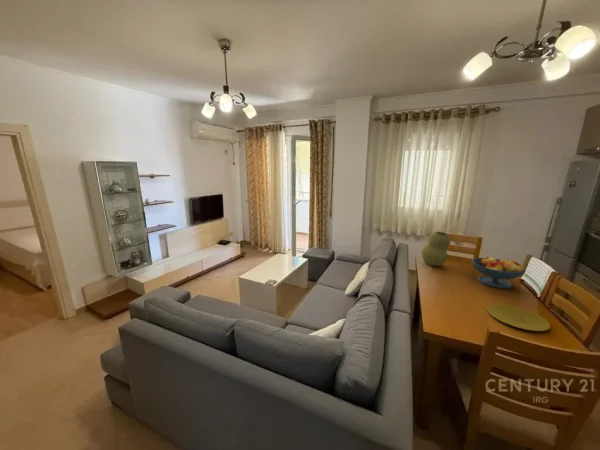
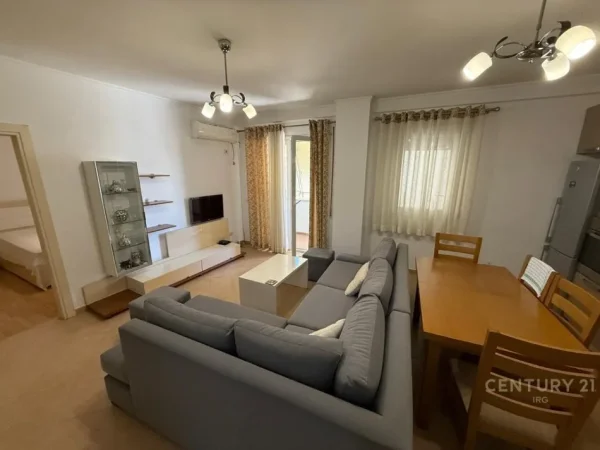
- vase (435, 248)
- fruit bowl (496, 270)
- plate (516, 317)
